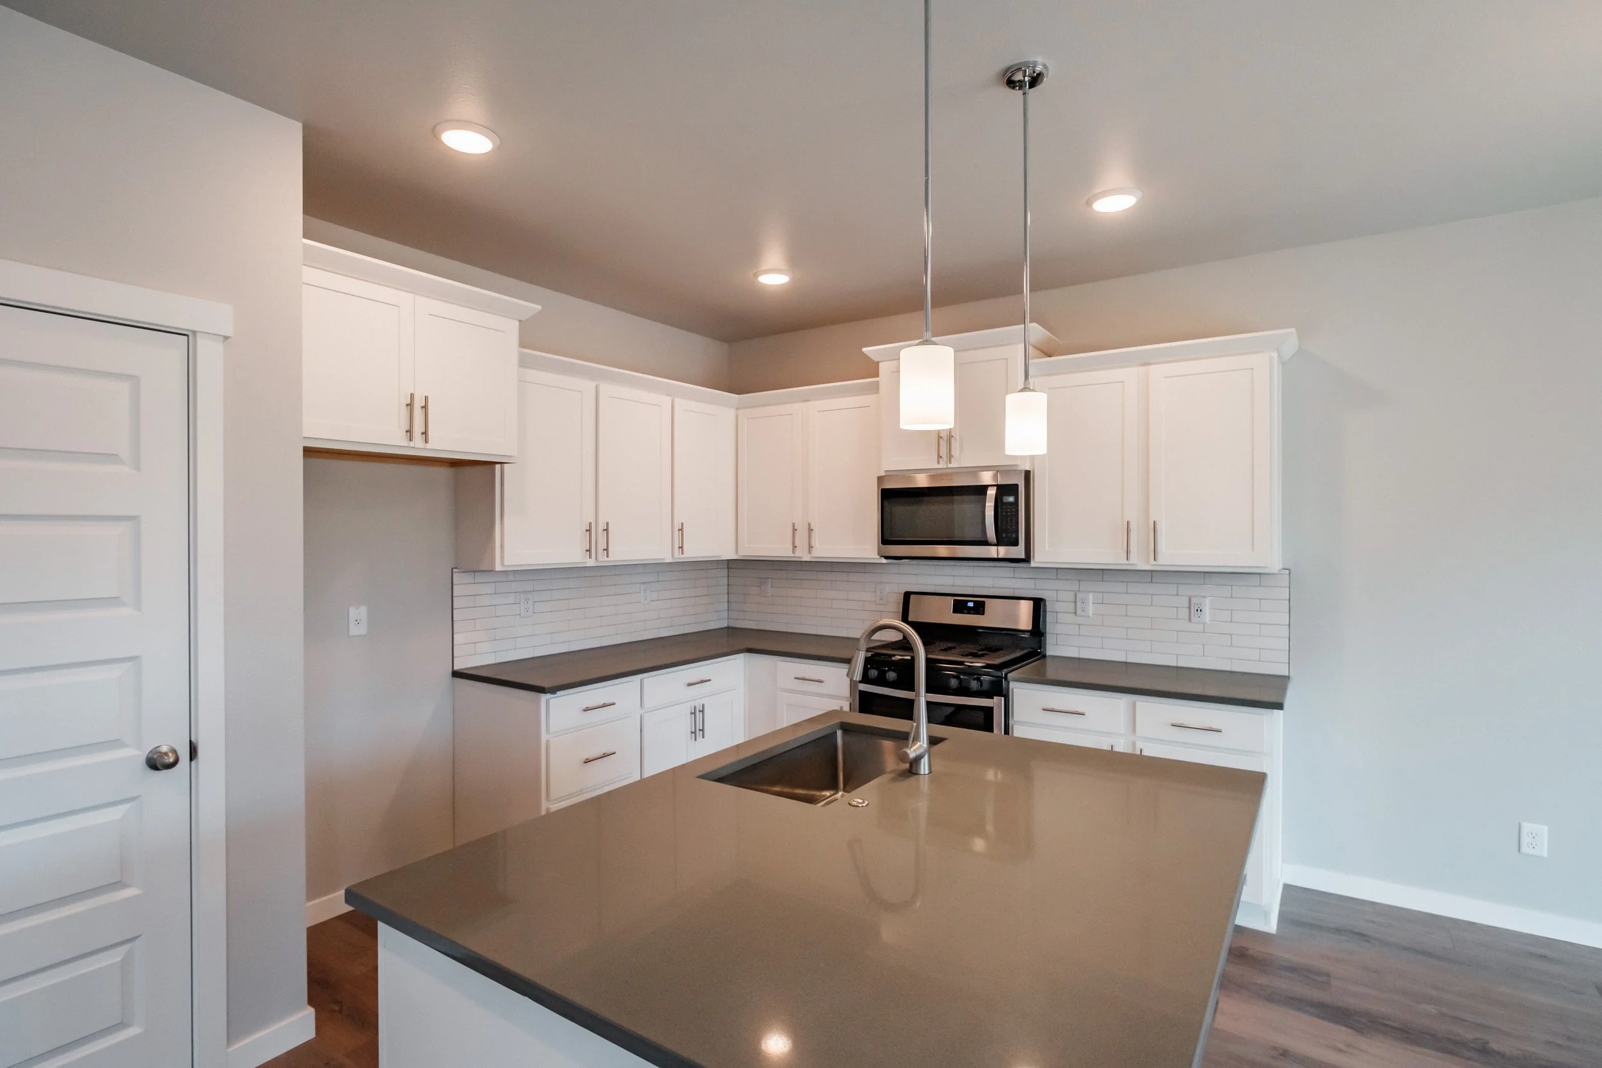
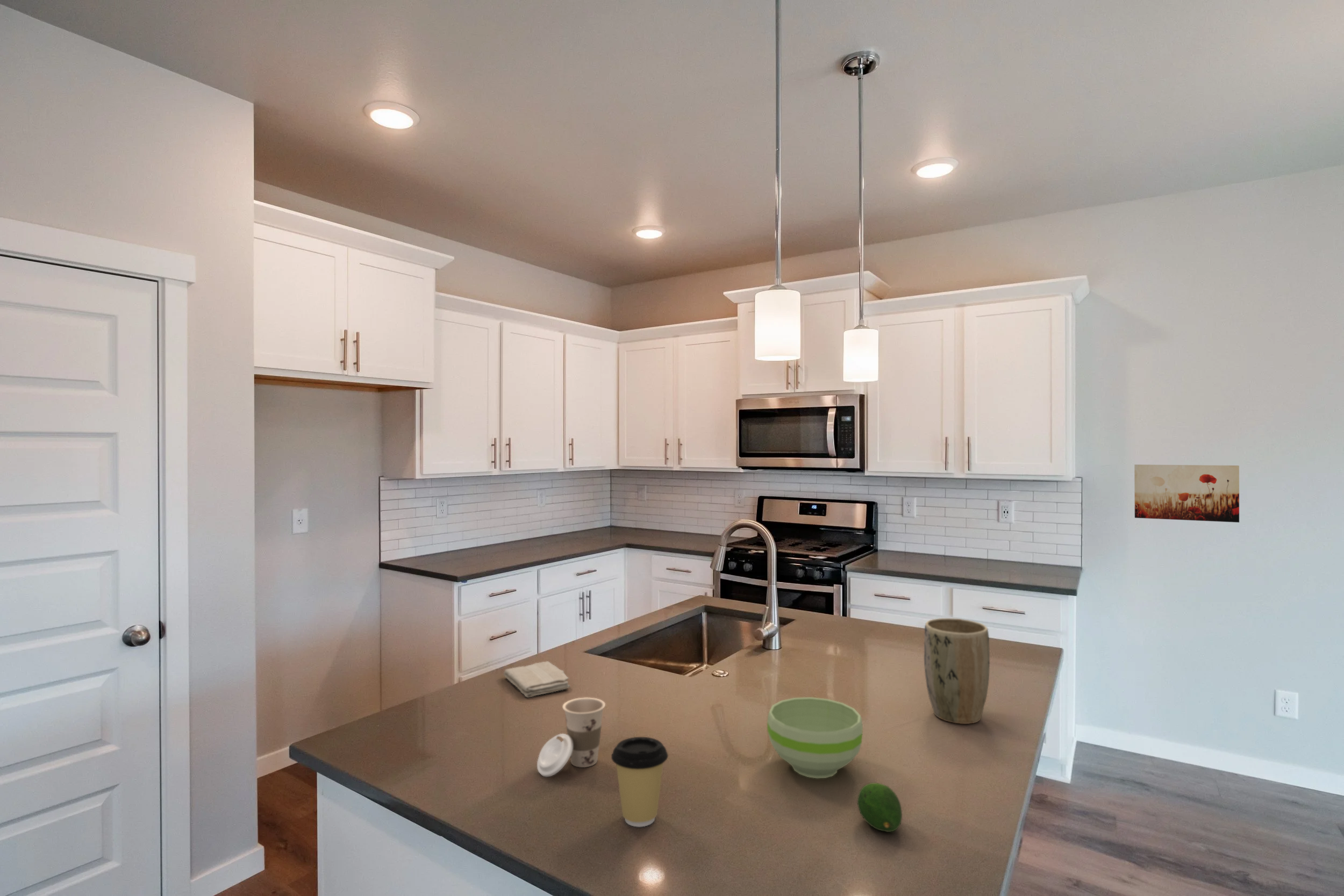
+ fruit (881, 807)
+ washcloth (537, 677)
+ cup (572, 737)
+ bowl (814, 740)
+ wall art (1185, 492)
+ plant pot (956, 670)
+ coffee cup (640, 780)
